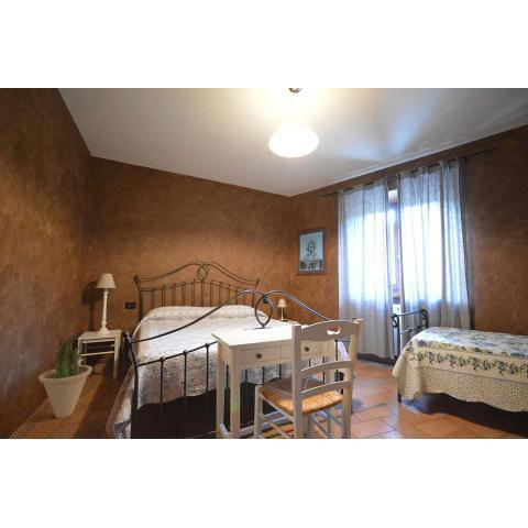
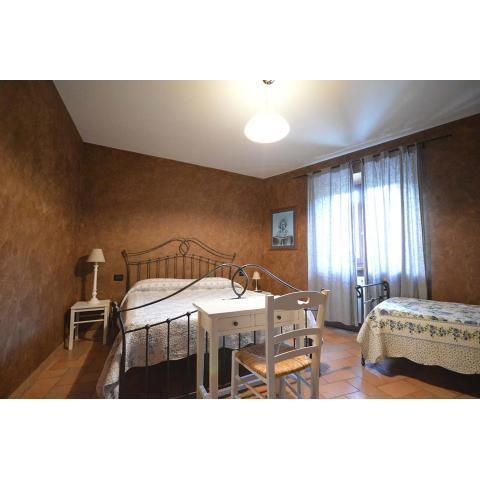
- potted plant (67, 372)
